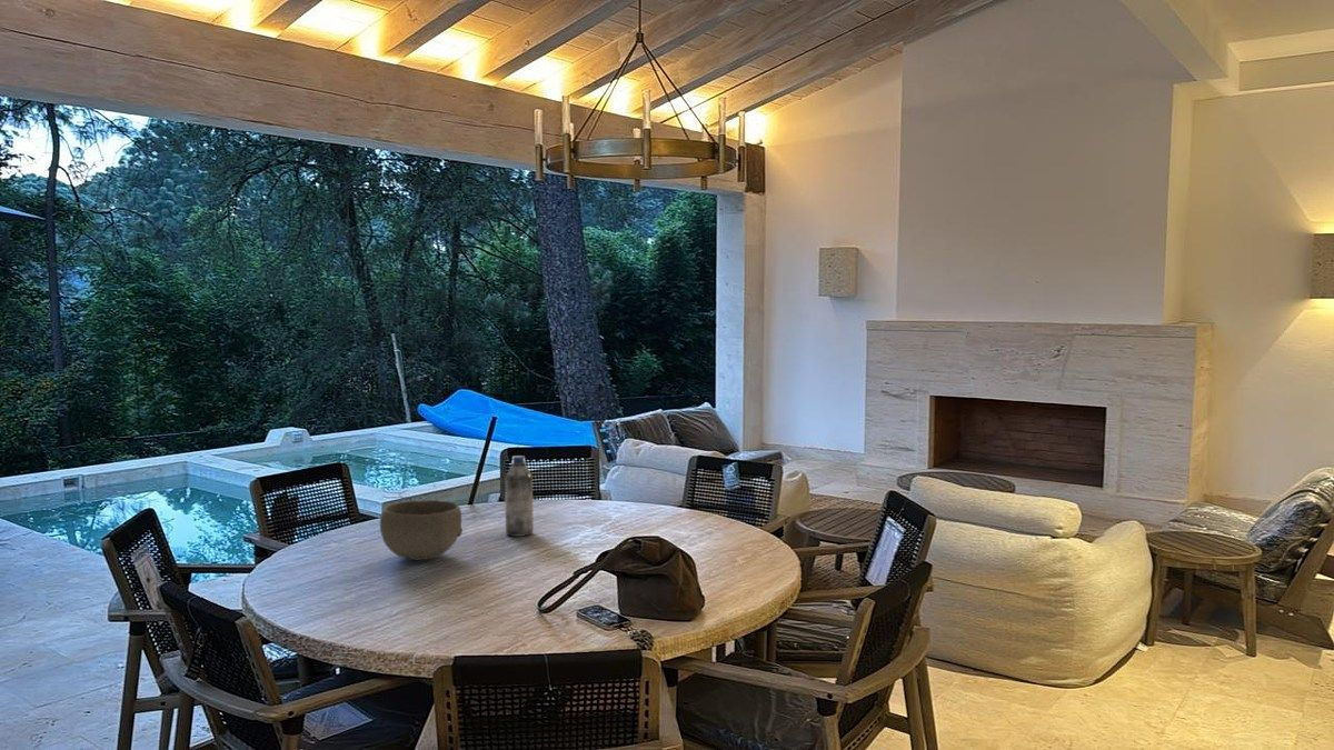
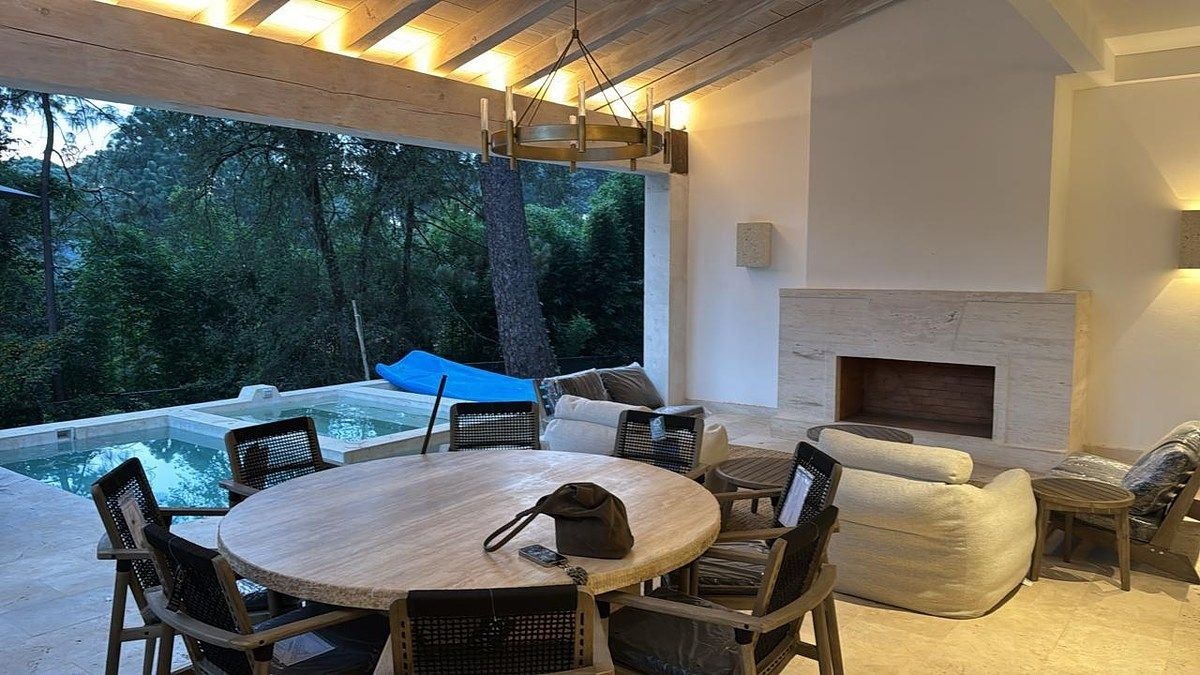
- bowl (422, 531)
- water bottle (519, 494)
